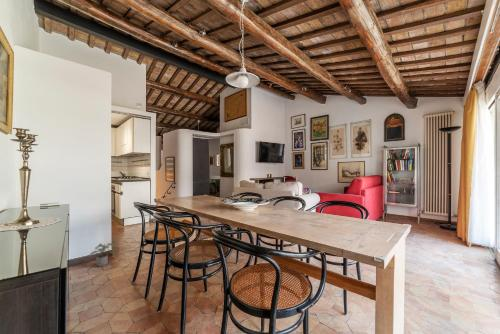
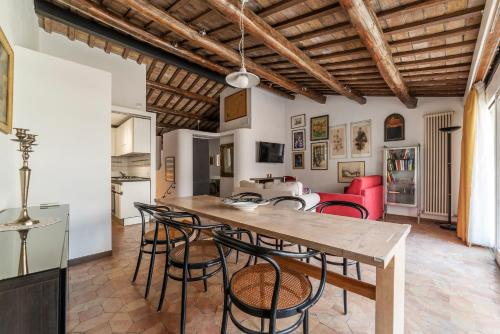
- potted plant (103, 254)
